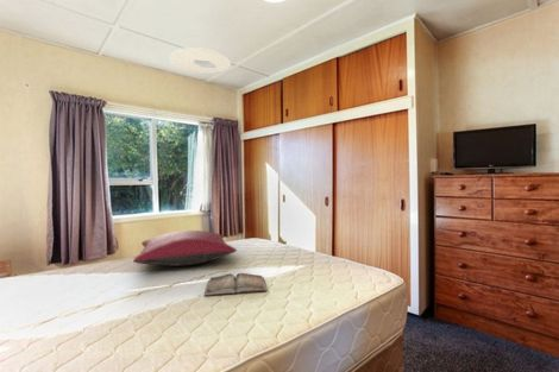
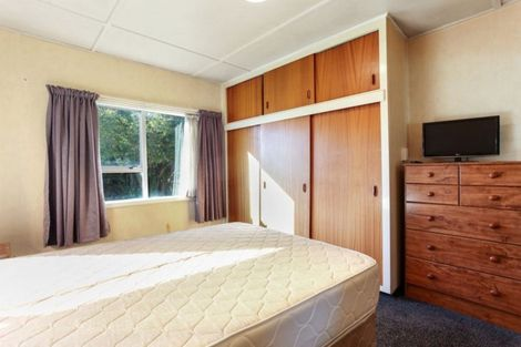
- ceiling light (200, 58)
- pillow (186, 246)
- hardback book (235, 283)
